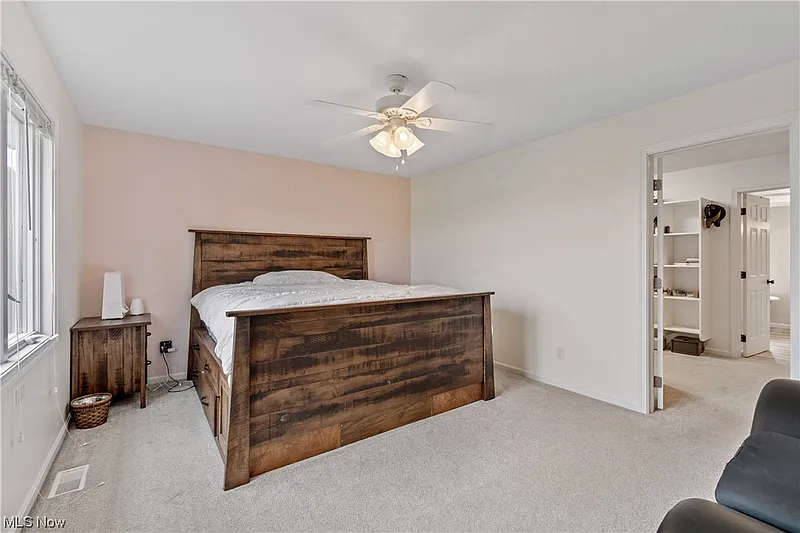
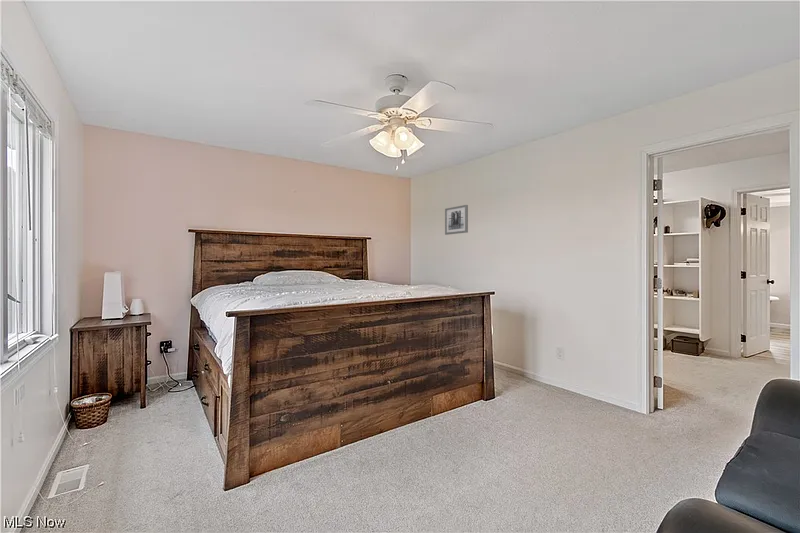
+ wall art (456, 220)
